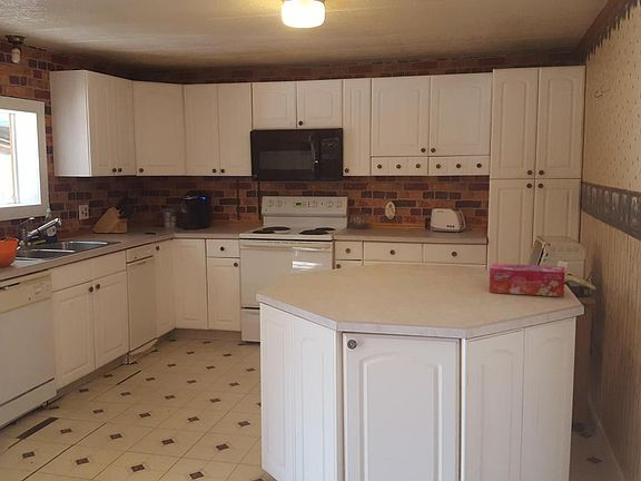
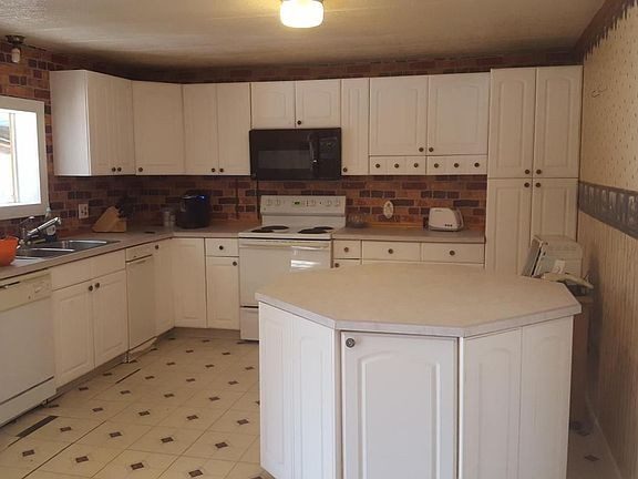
- tissue box (526, 278)
